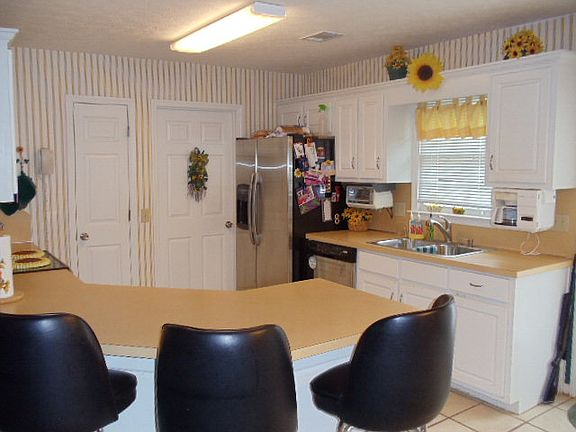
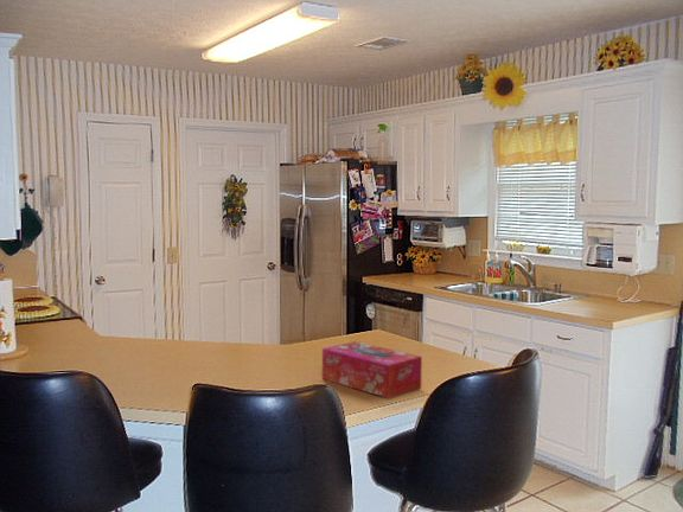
+ tissue box (370, 367)
